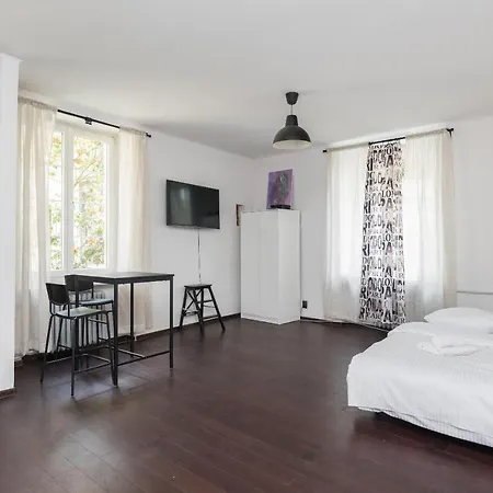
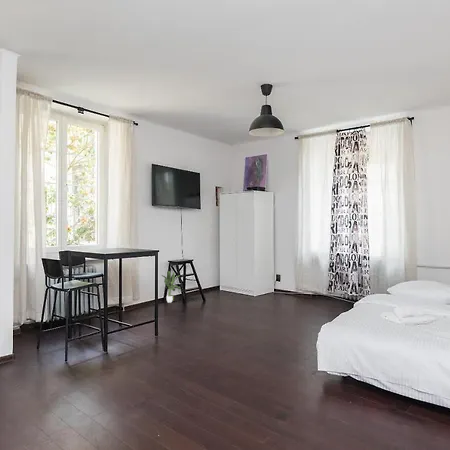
+ potted plant (171, 287)
